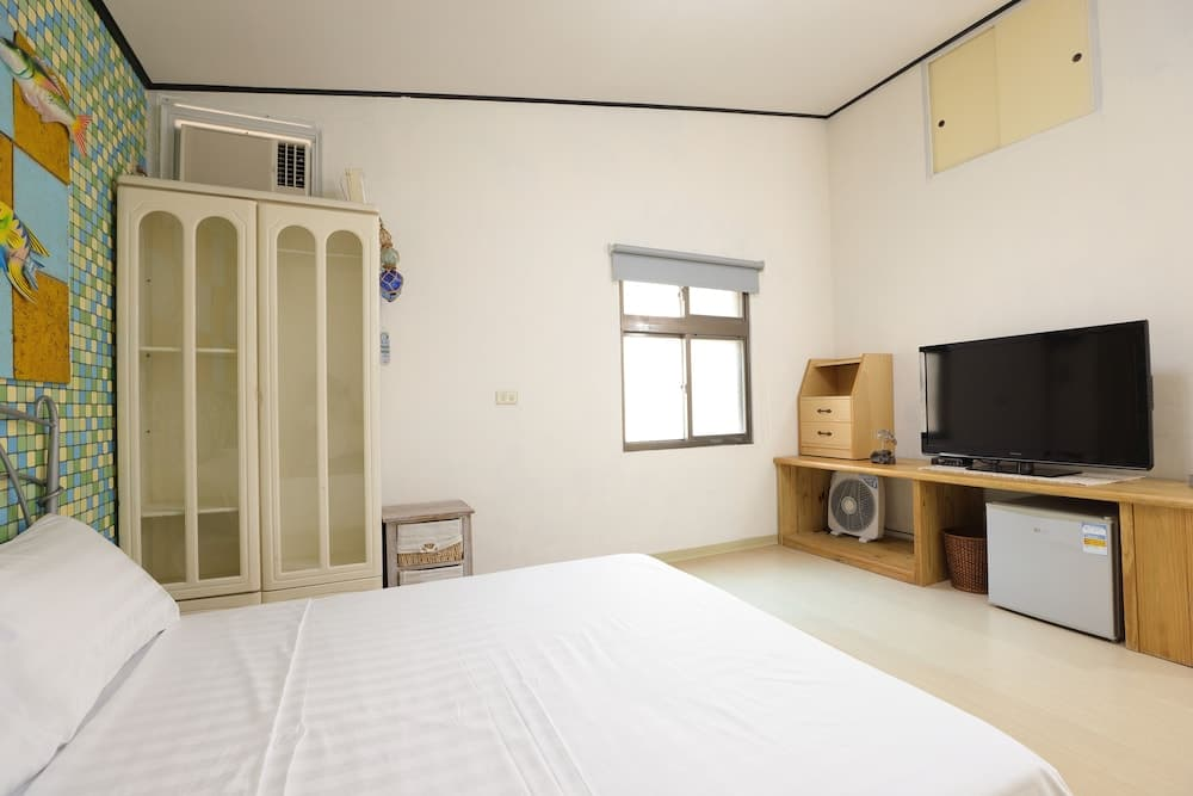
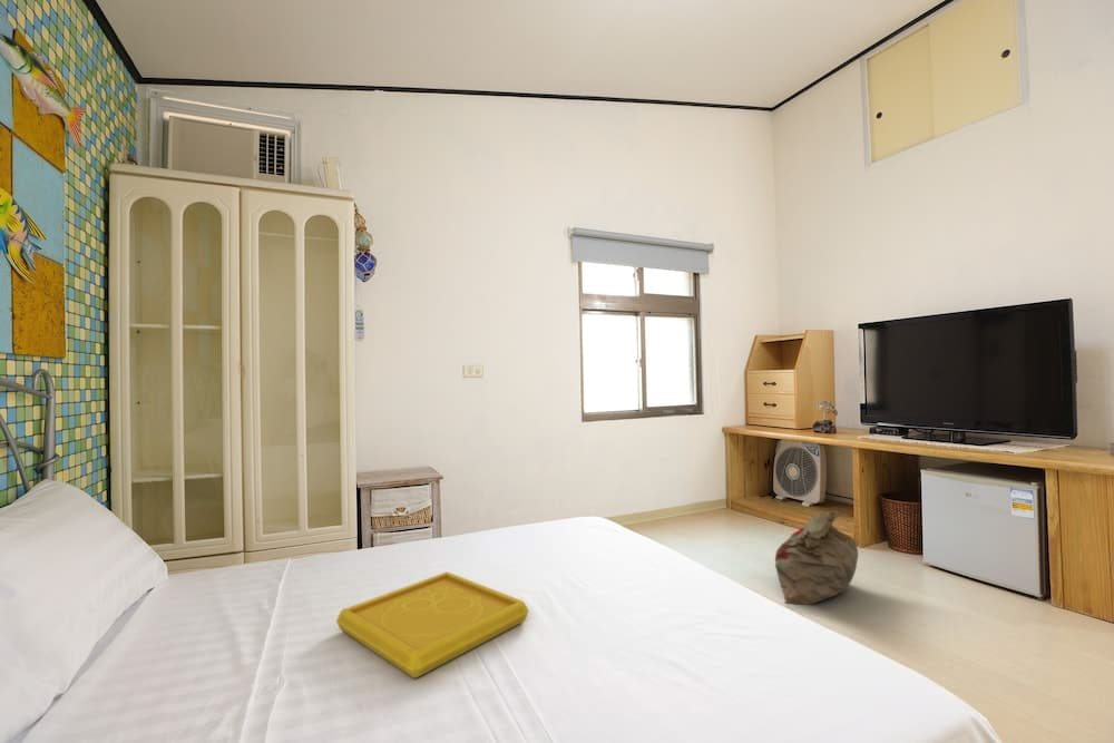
+ serving tray (433, 615)
+ bag (814, 554)
